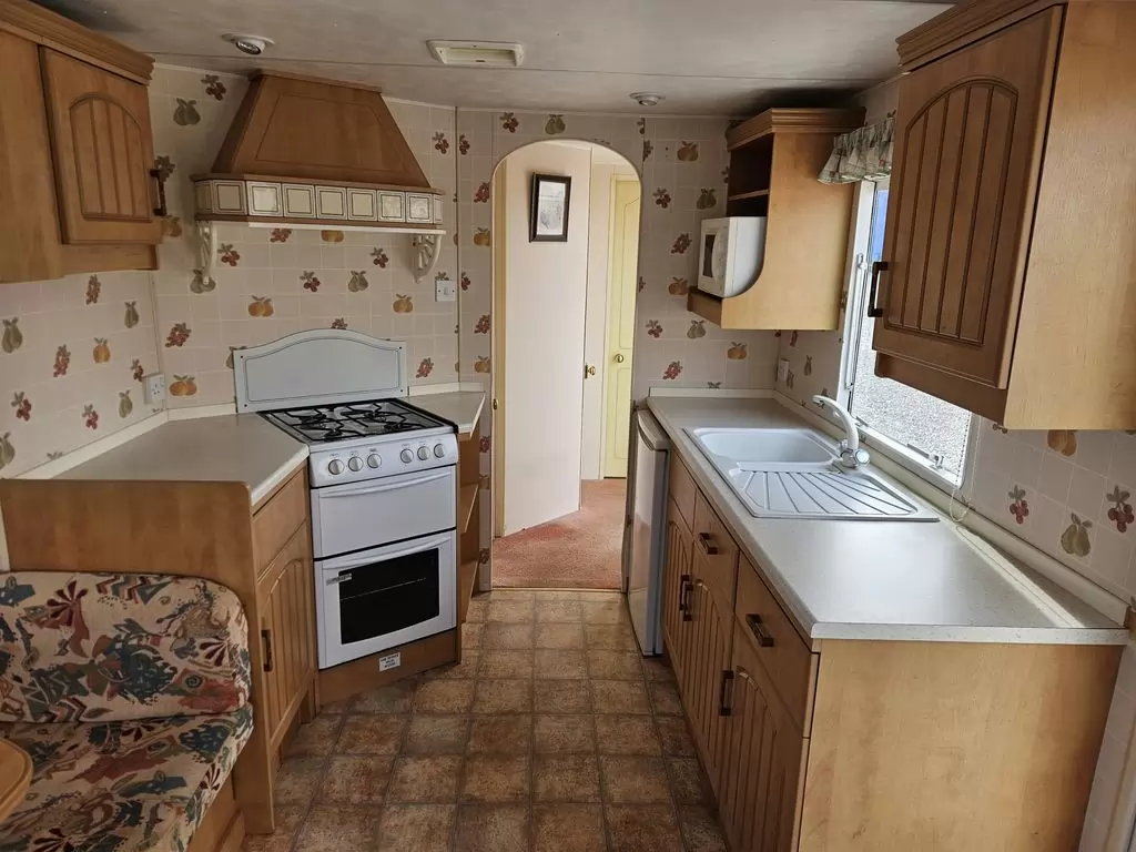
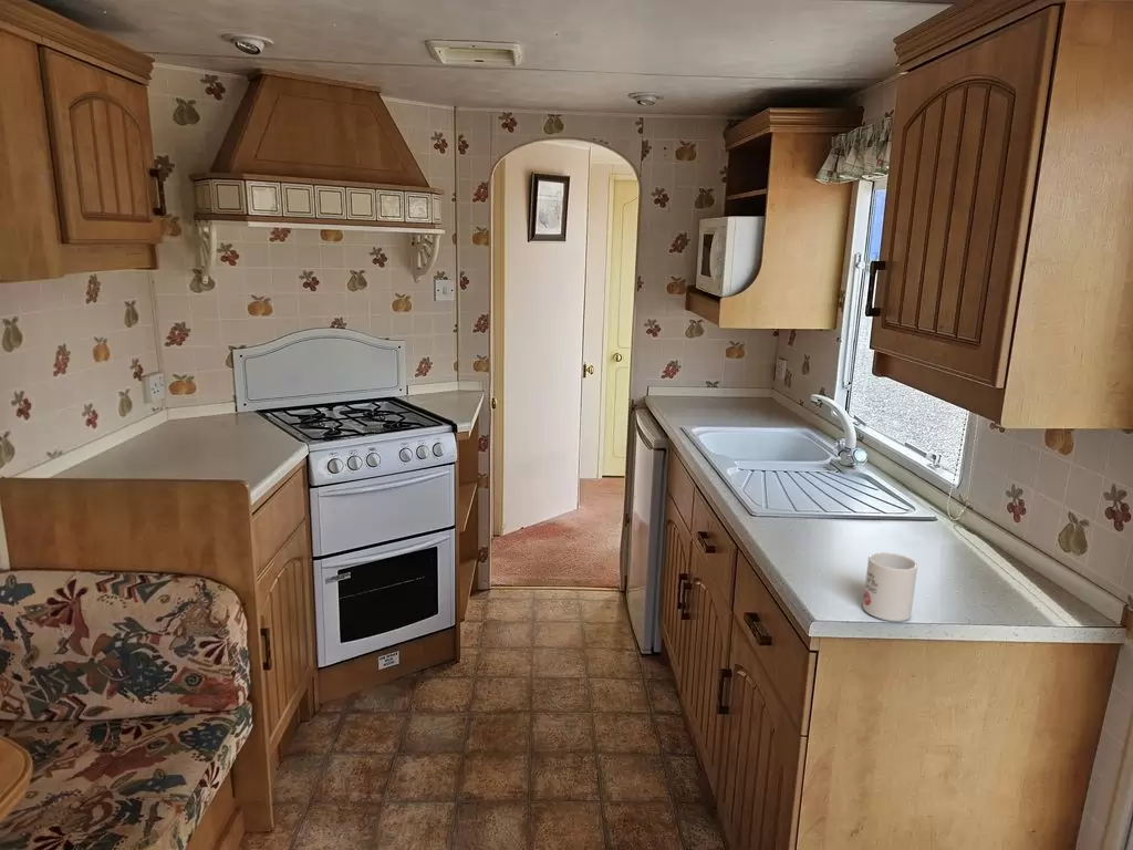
+ mug (885, 581)
